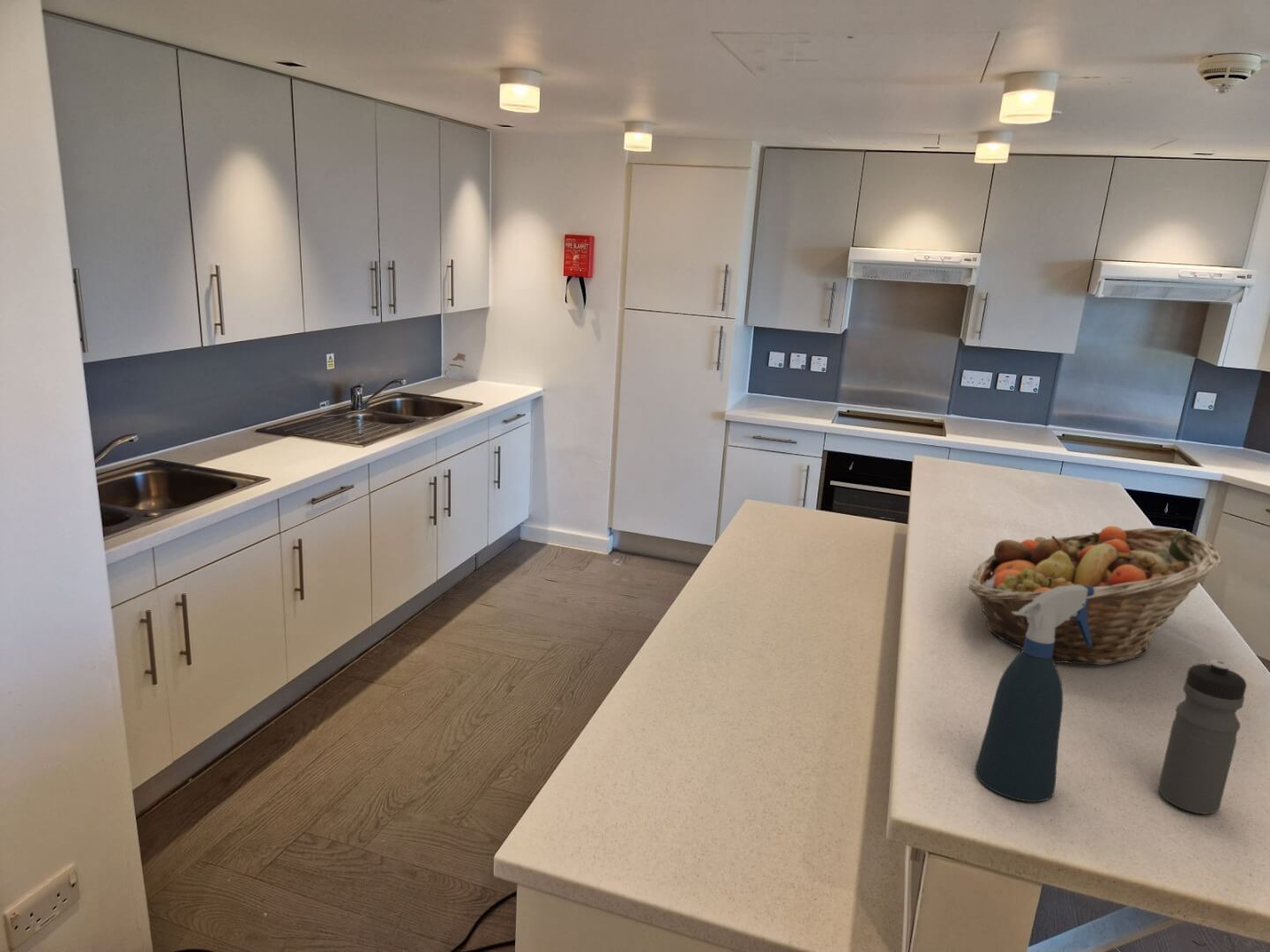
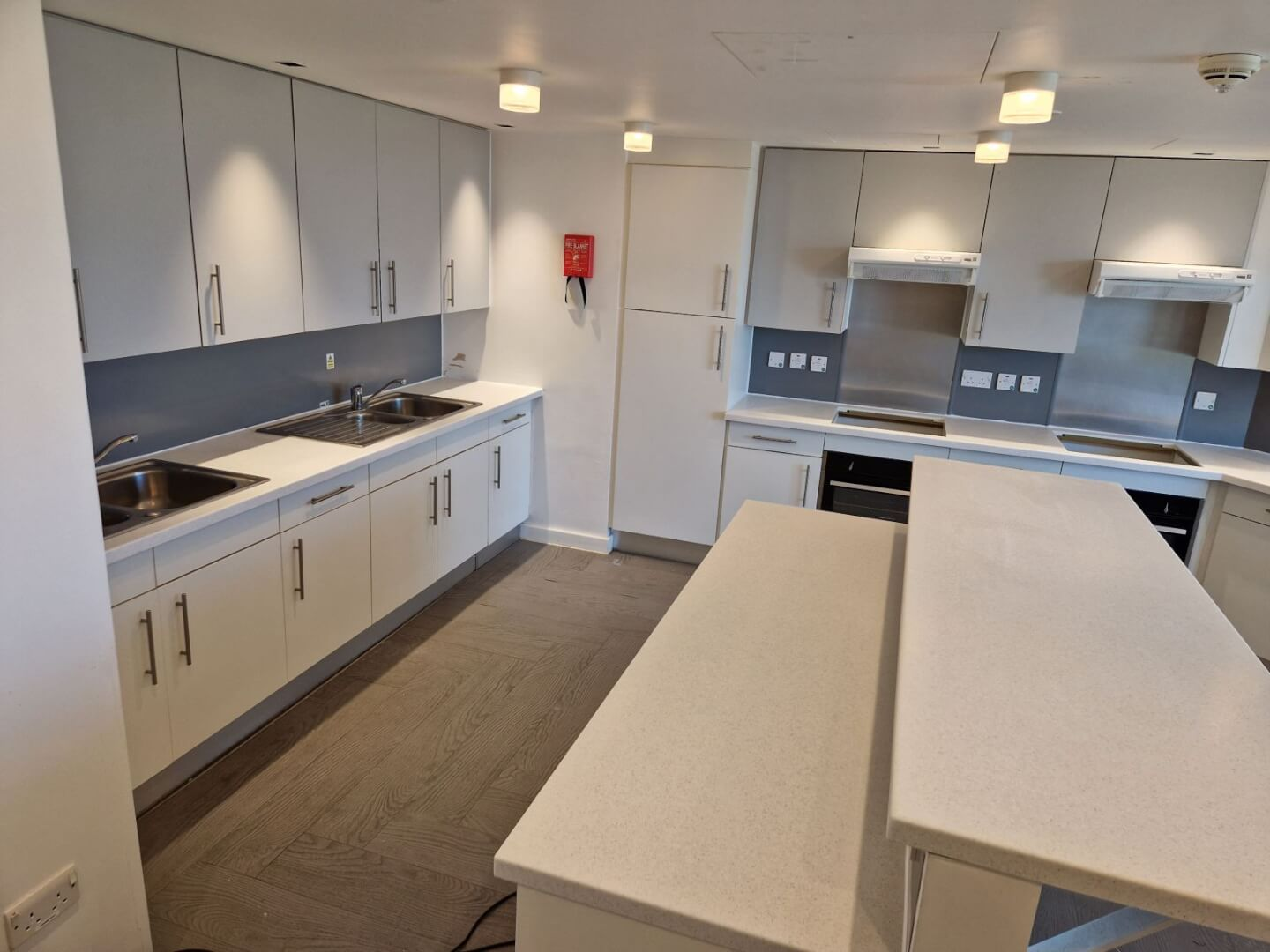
- fruit basket (1085, 582)
- water bottle (1204, 732)
- spray bottle (1033, 684)
